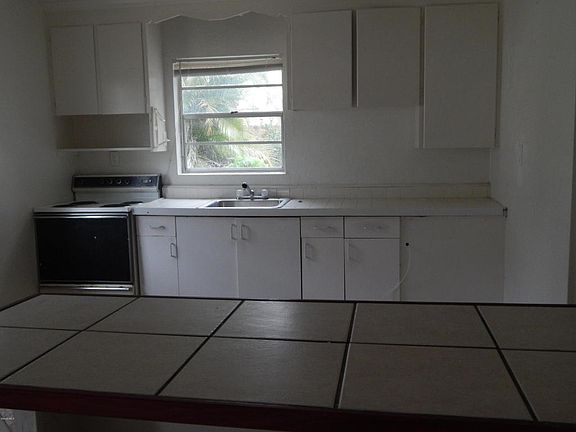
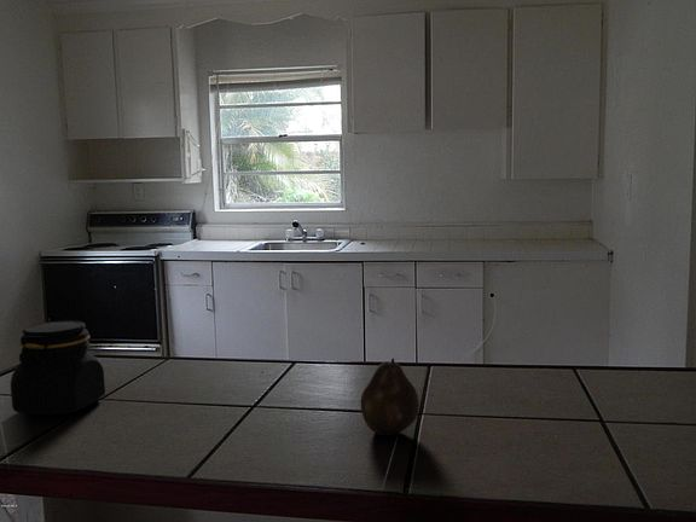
+ jar (57, 366)
+ fruit (388, 395)
